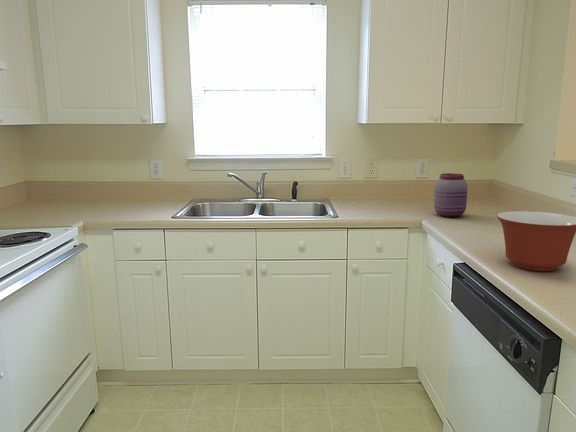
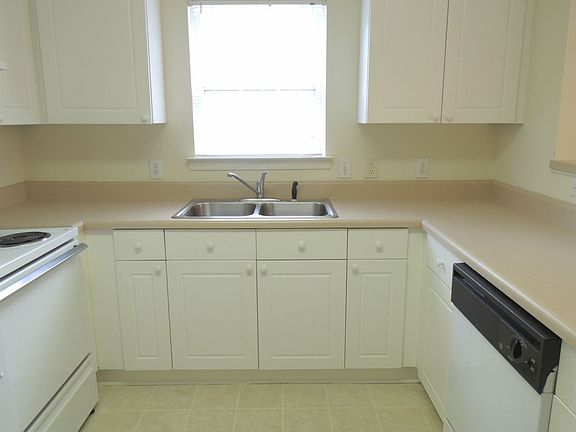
- jar (450, 195)
- mixing bowl (536, 241)
